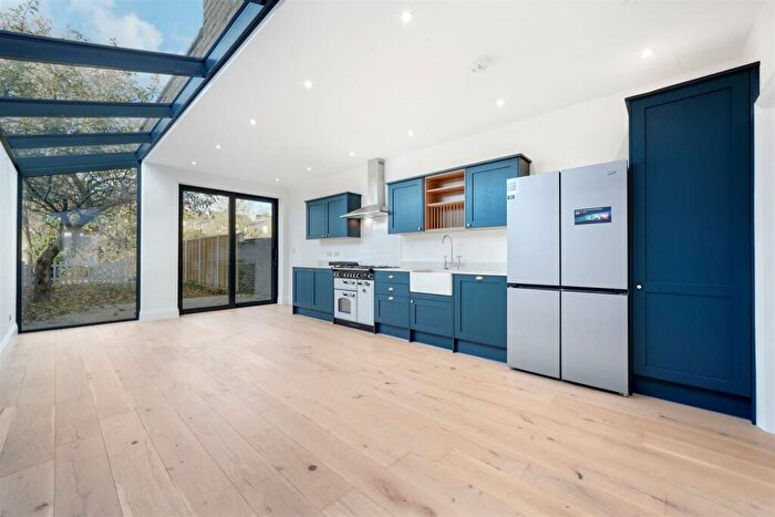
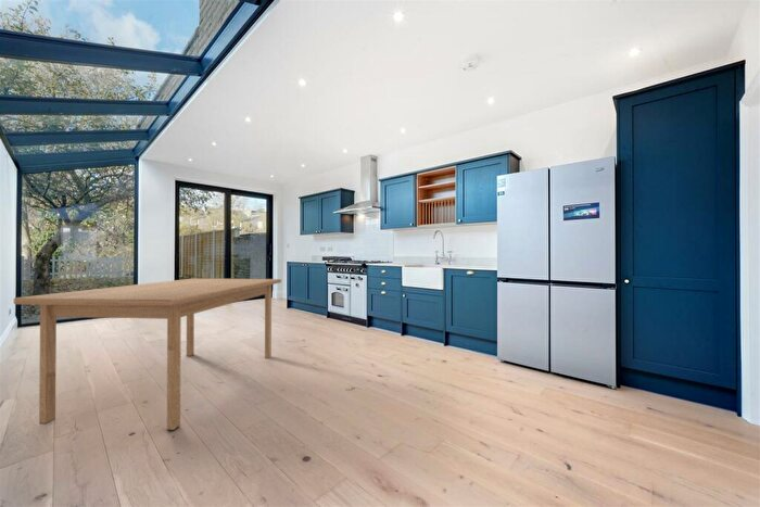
+ table (187, 333)
